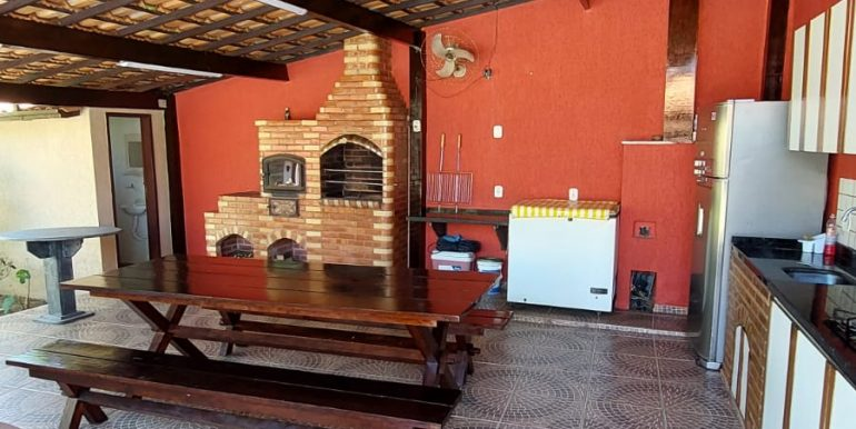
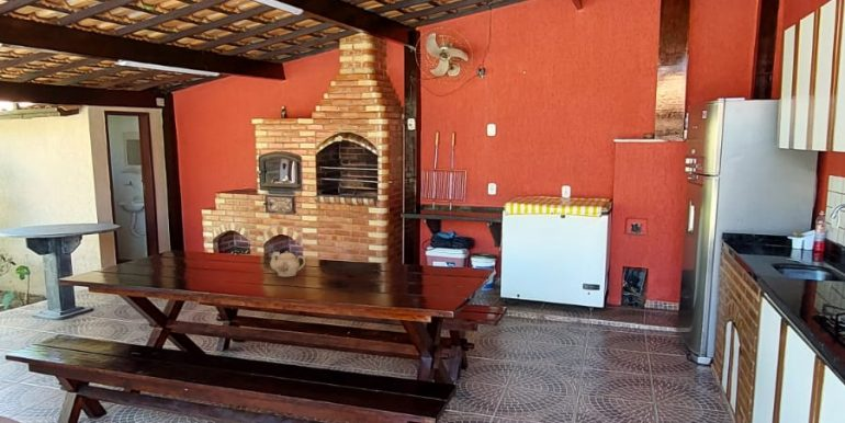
+ teapot (288, 263)
